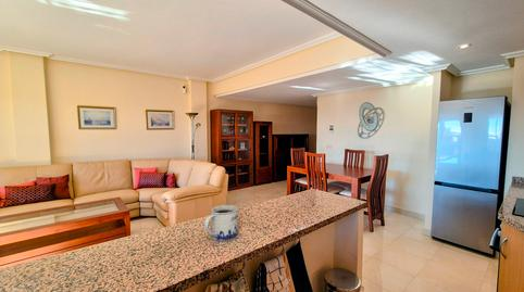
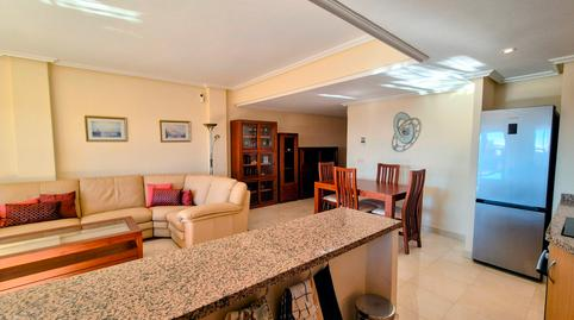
- mug (222, 223)
